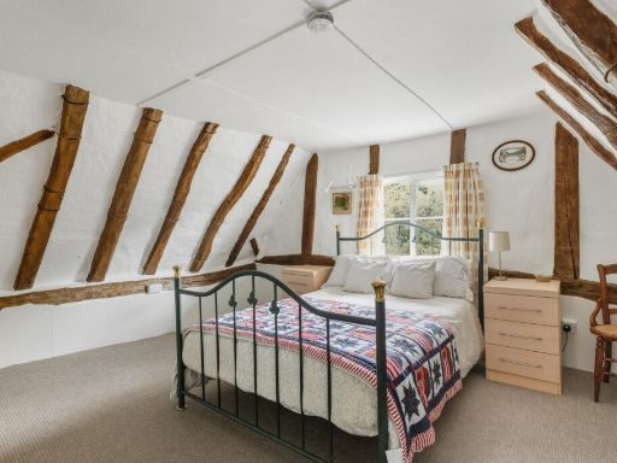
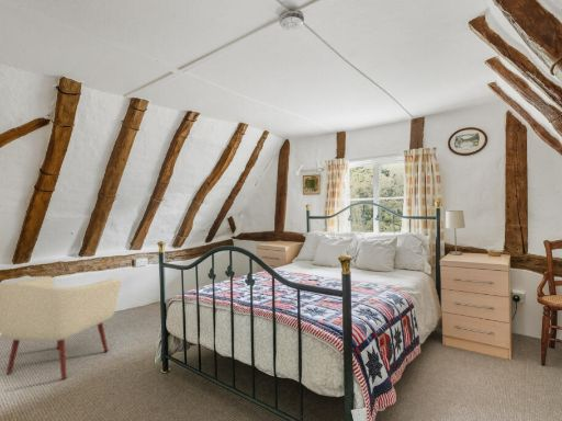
+ armchair (55, 319)
